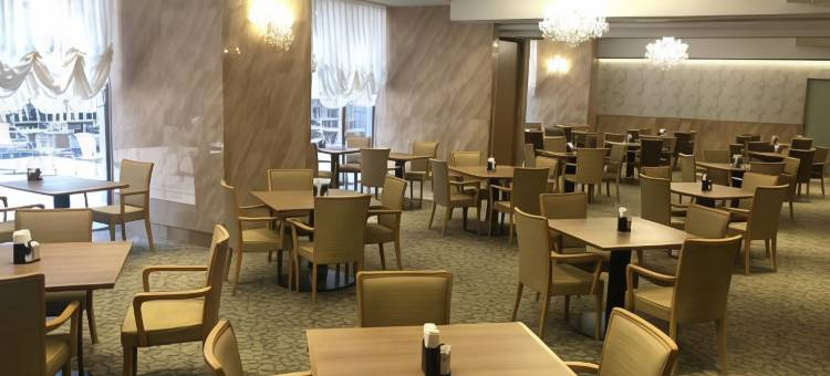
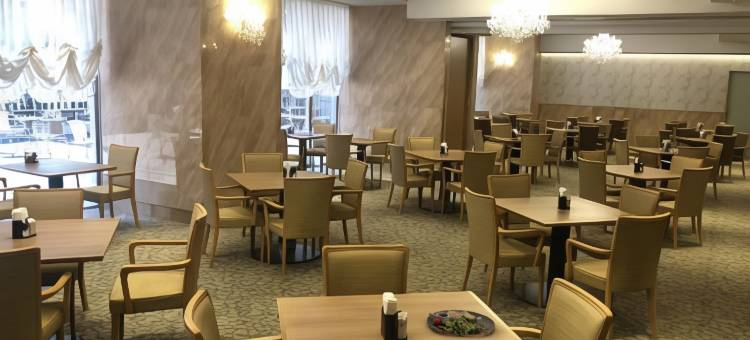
+ dinner plate (460, 318)
